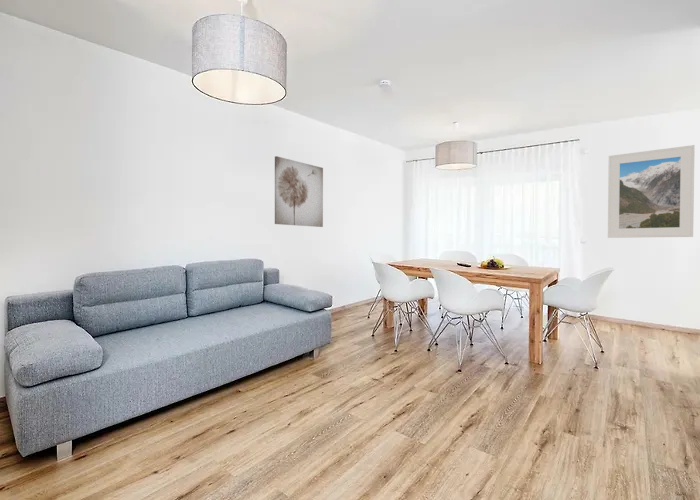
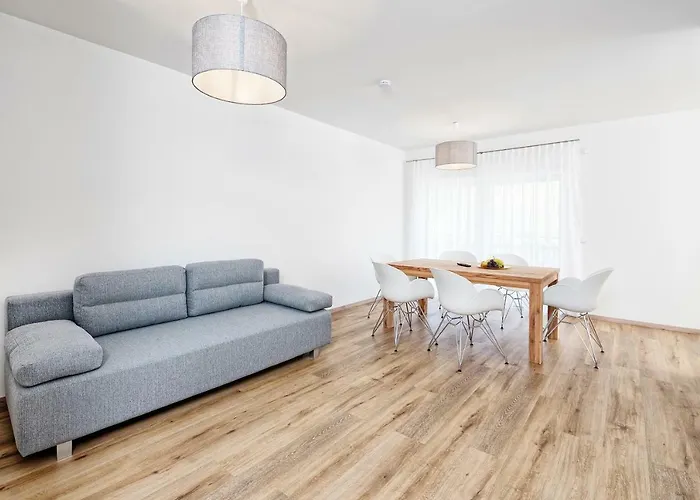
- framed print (648, 194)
- wall art (300, 194)
